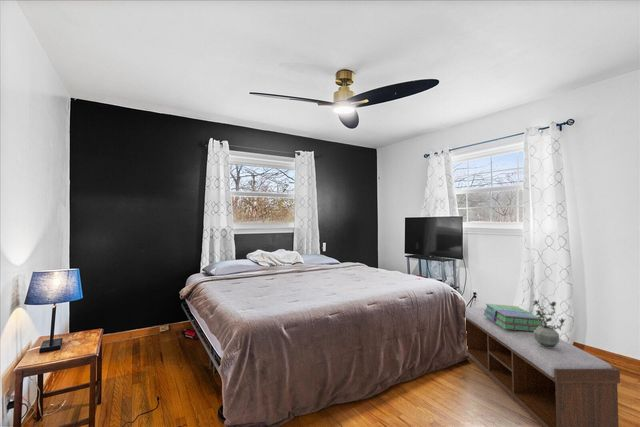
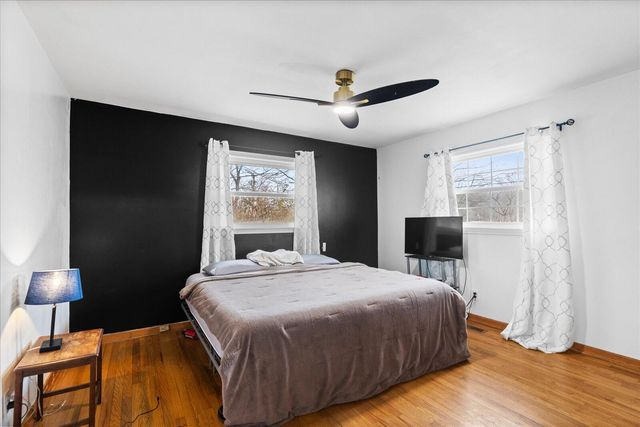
- bench (520, 358)
- stack of books (511, 317)
- potted plant (547, 323)
